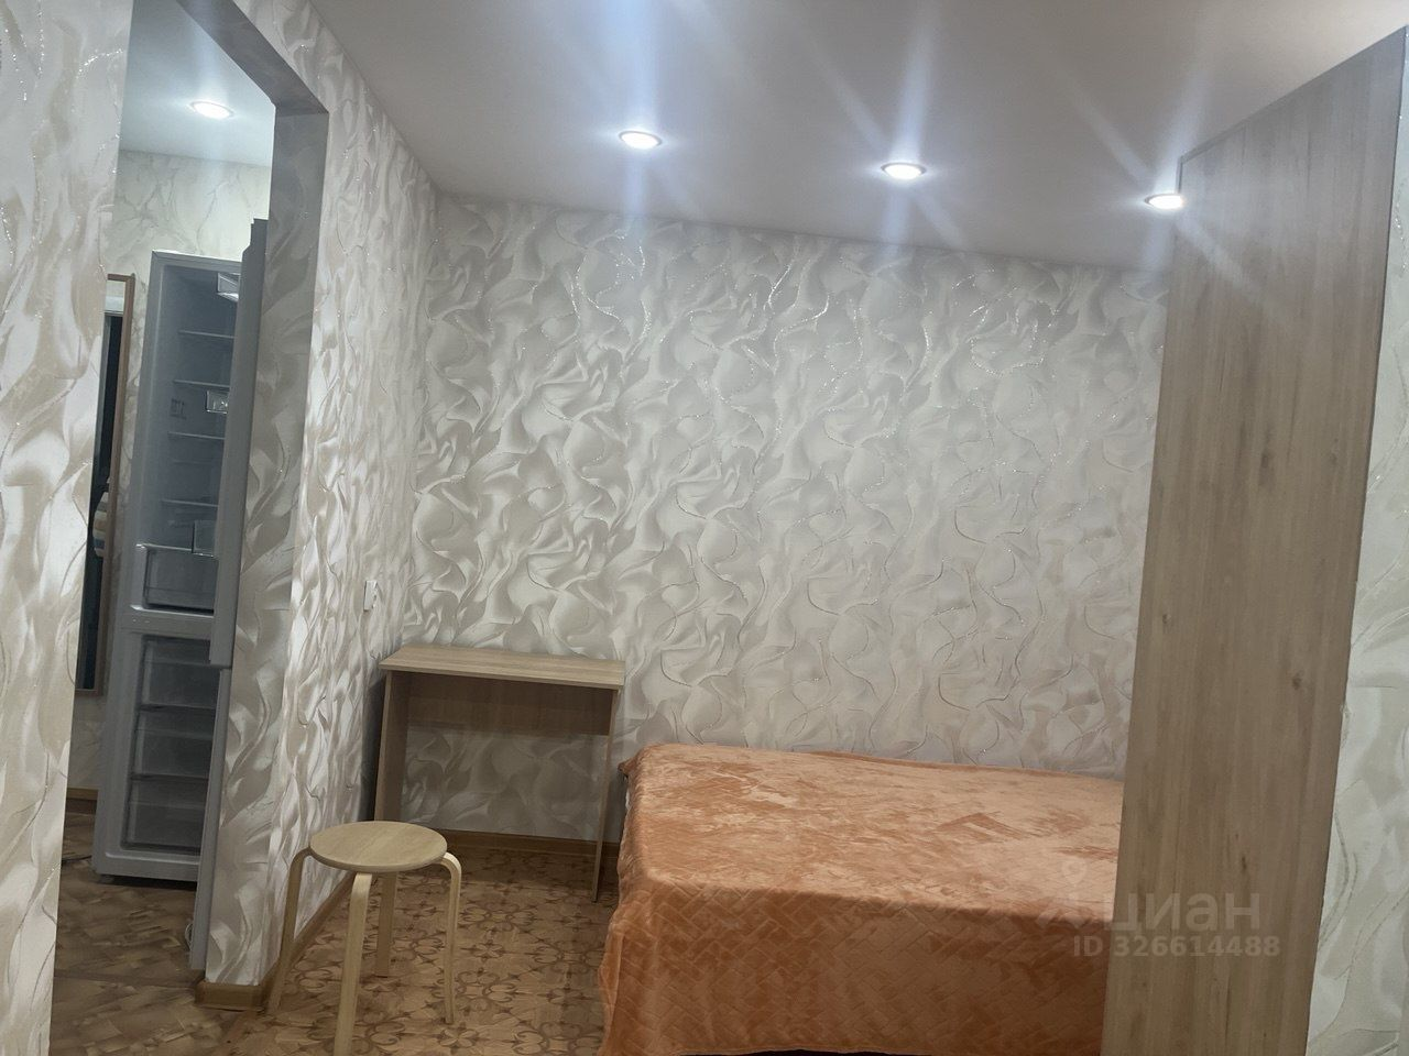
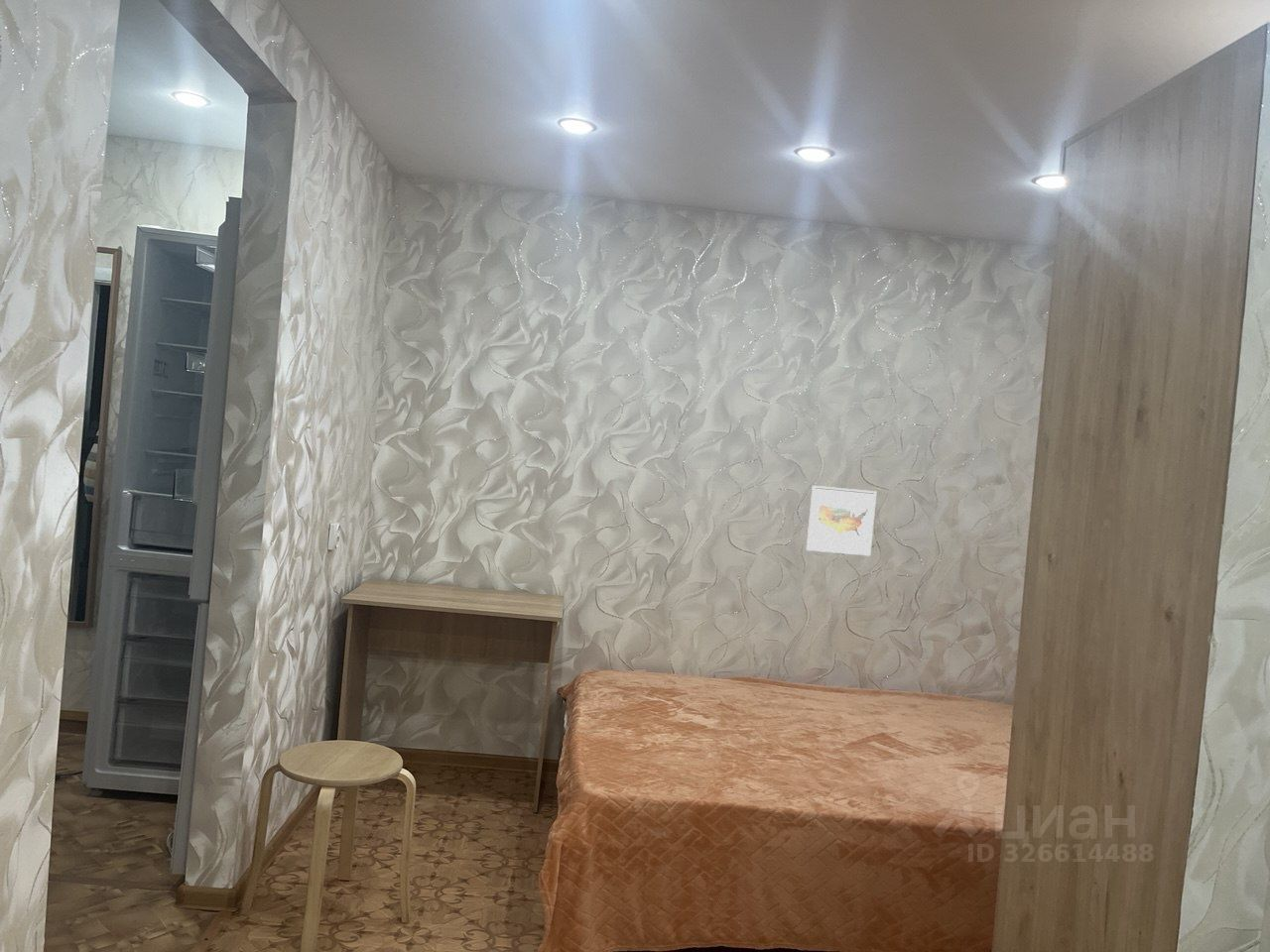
+ wall art (841, 521)
